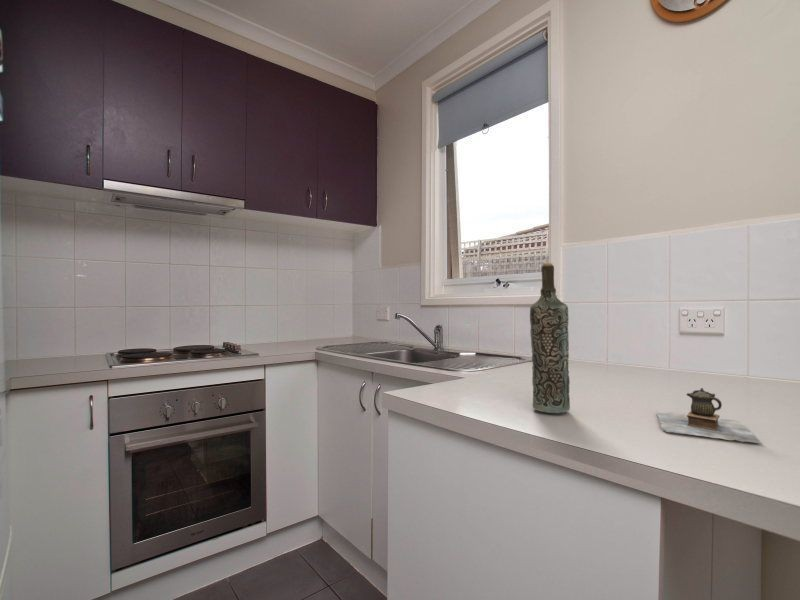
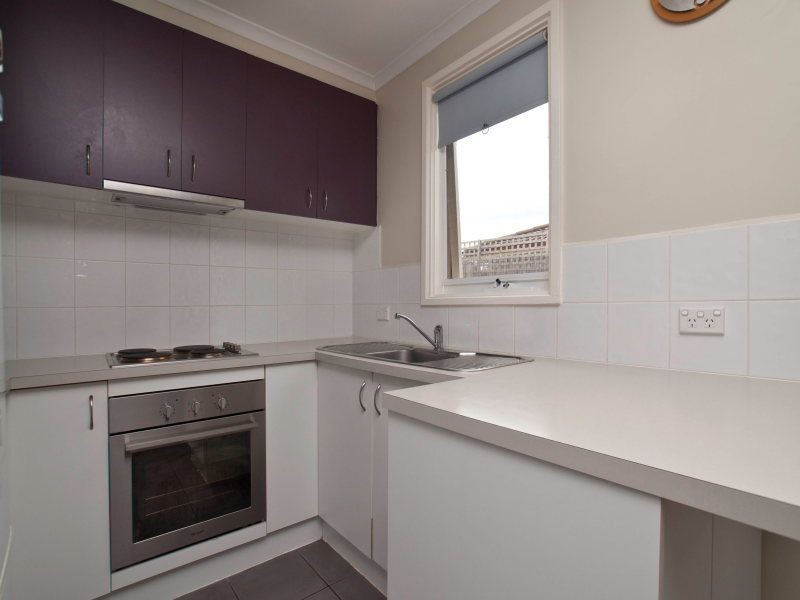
- bottle (549, 337)
- teapot (702, 407)
